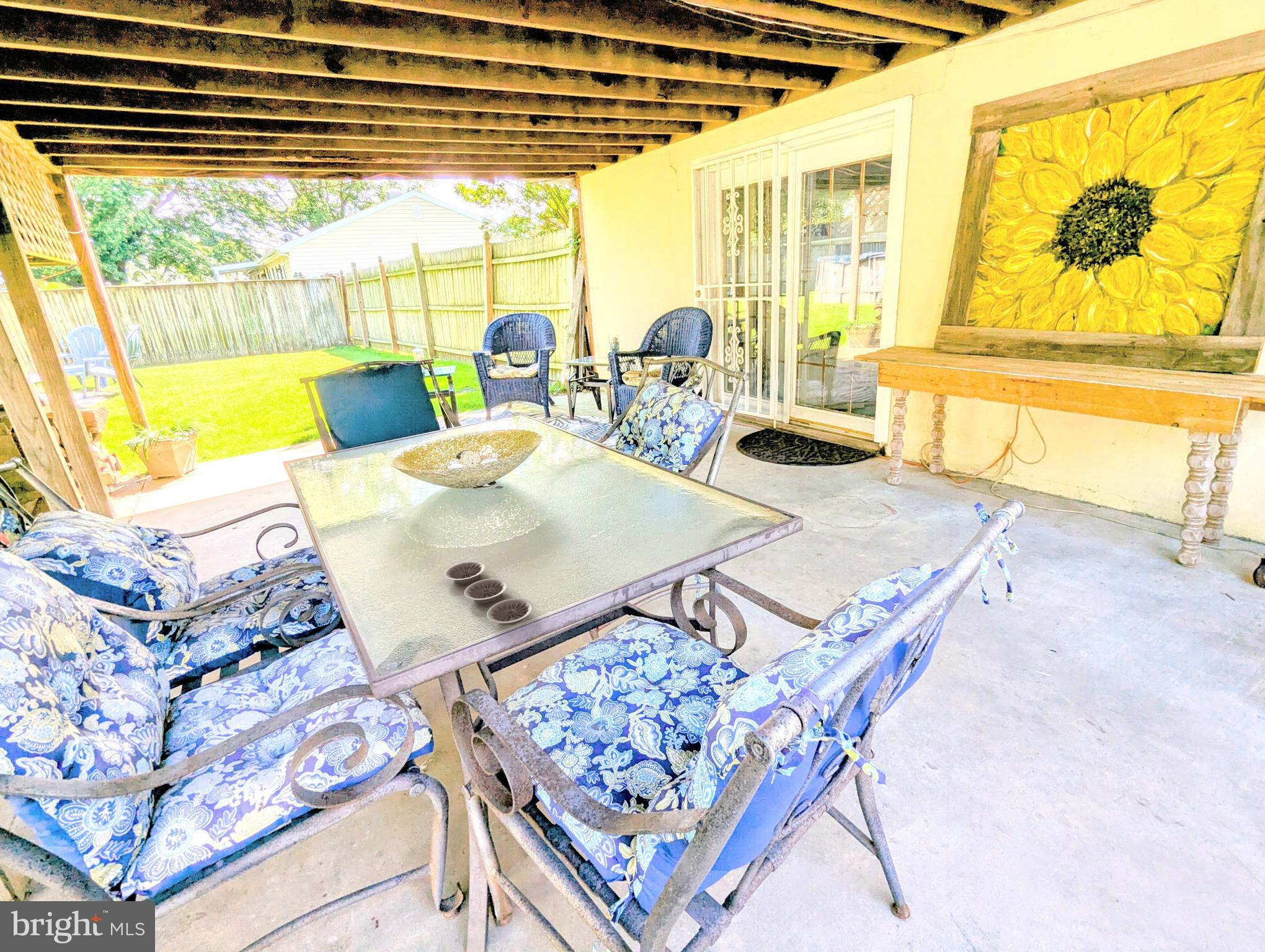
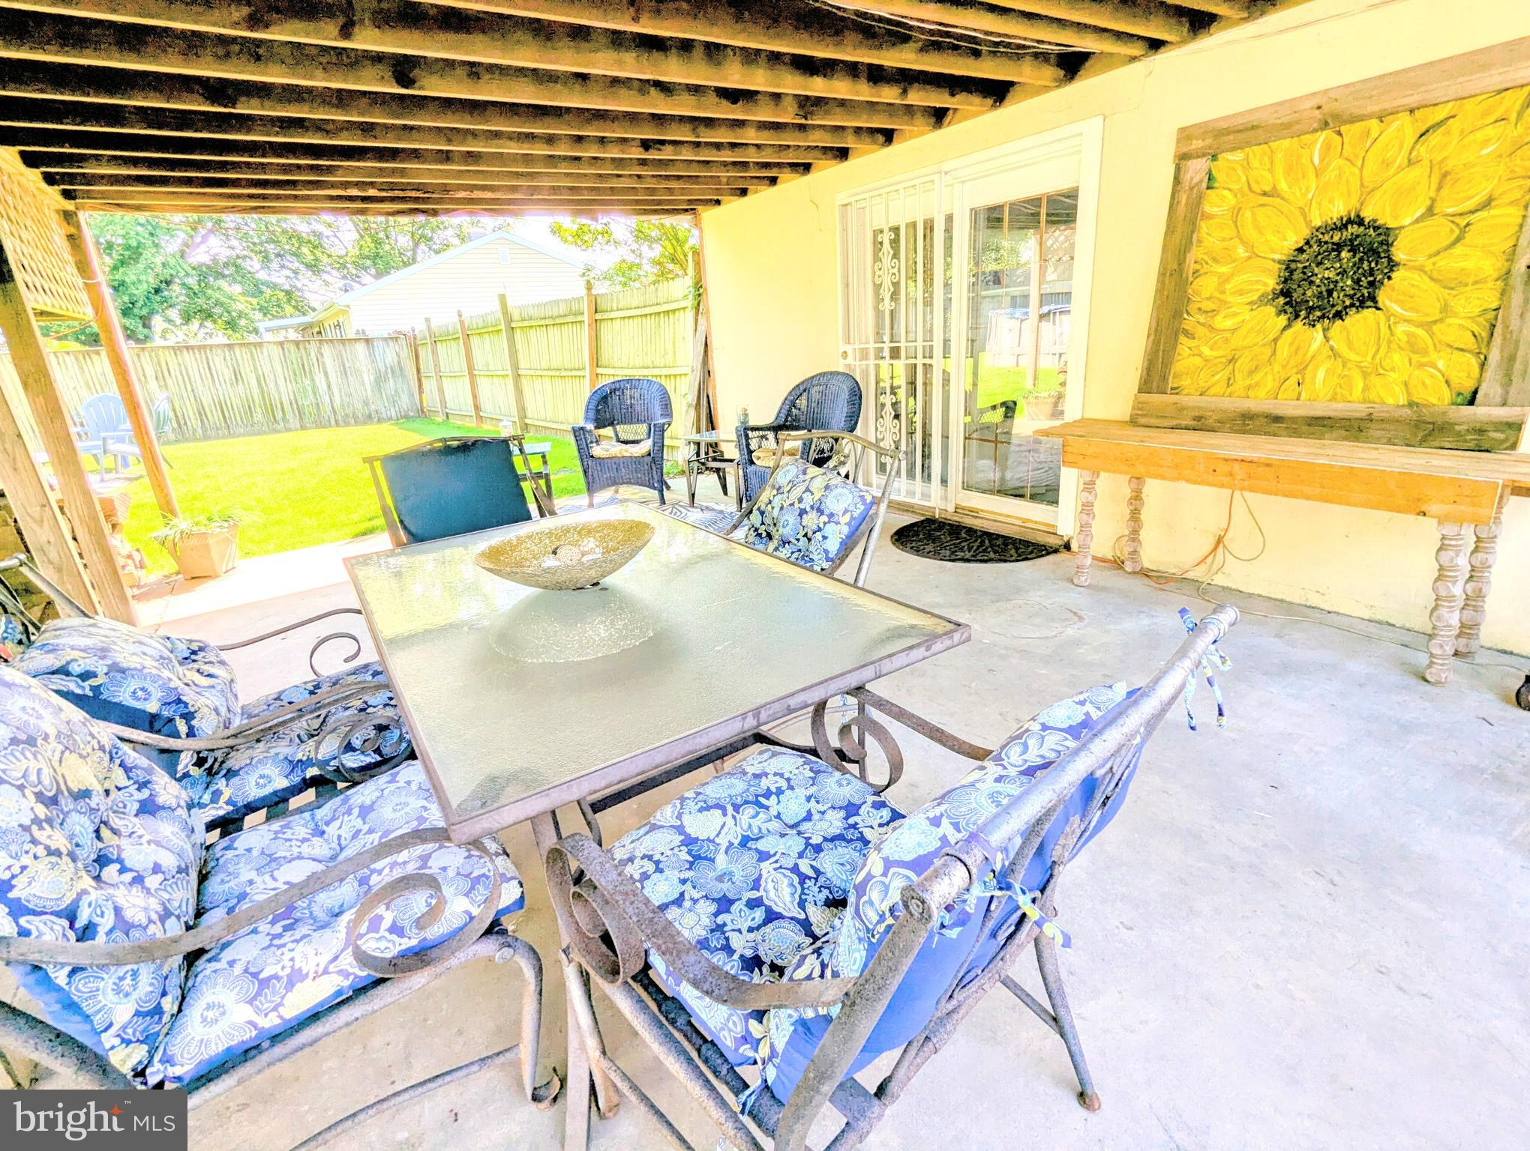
- plate (486, 592)
